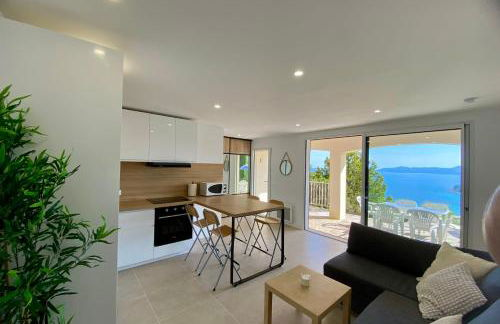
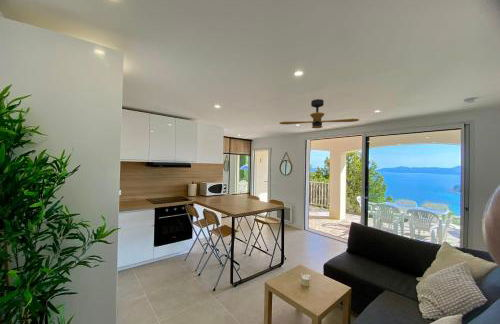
+ ceiling fan (317, 113)
